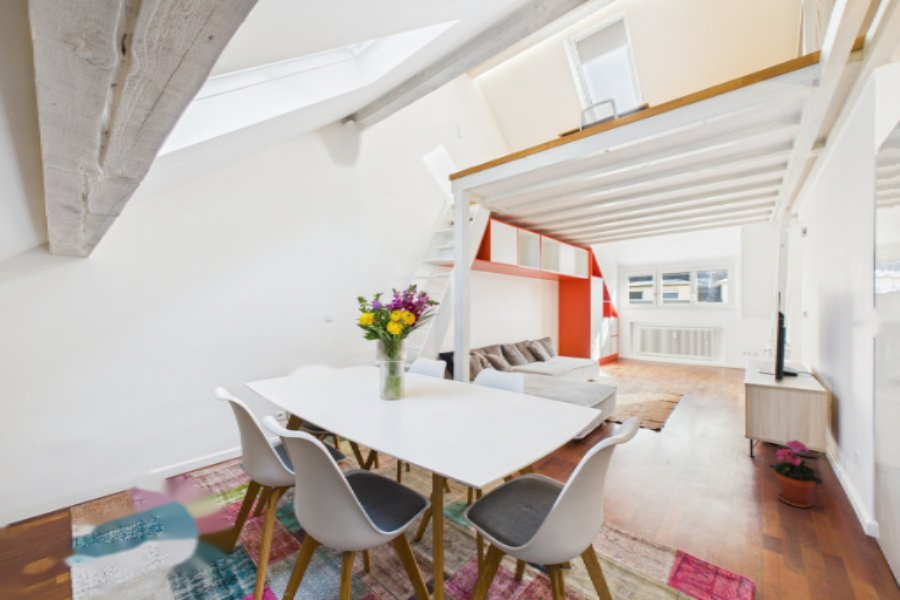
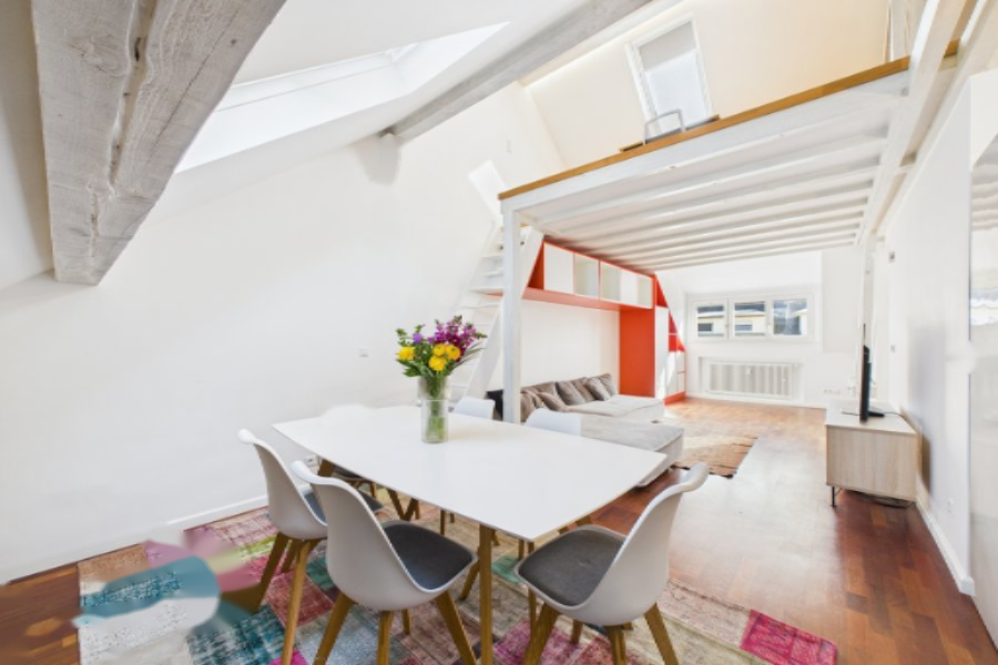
- potted plant (793, 470)
